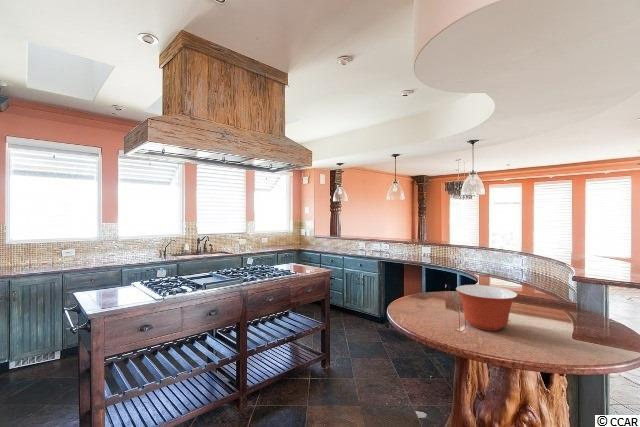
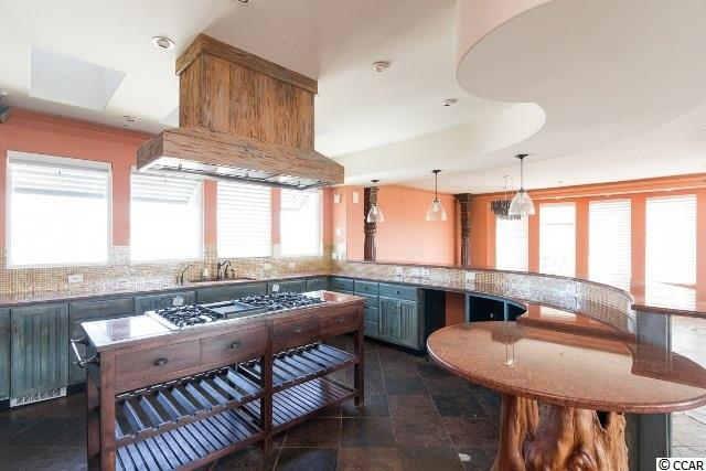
- mixing bowl (485, 308)
